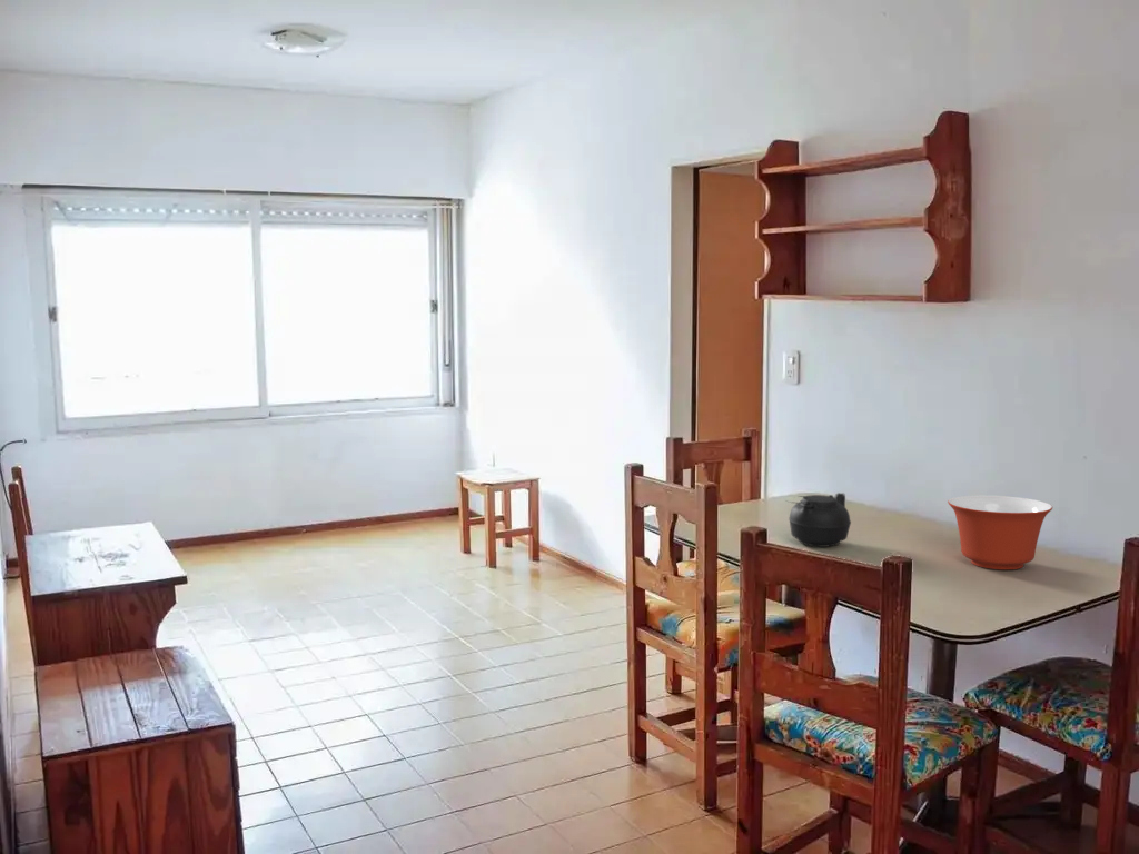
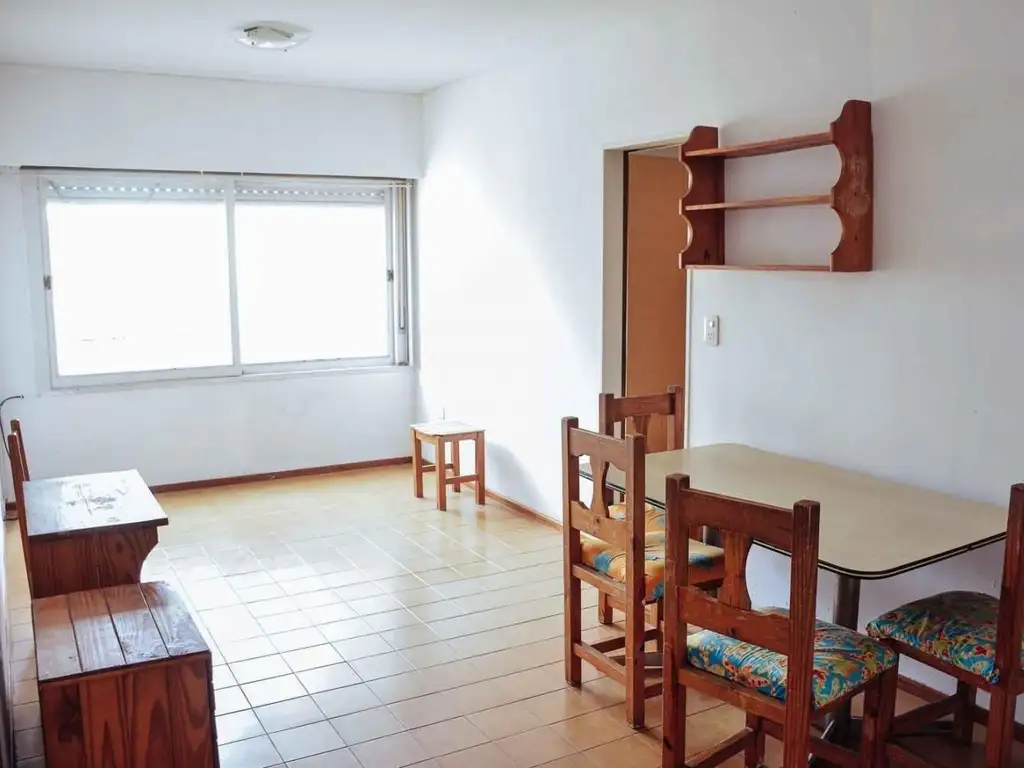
- mixing bowl (998, 534)
- teapot (822, 519)
